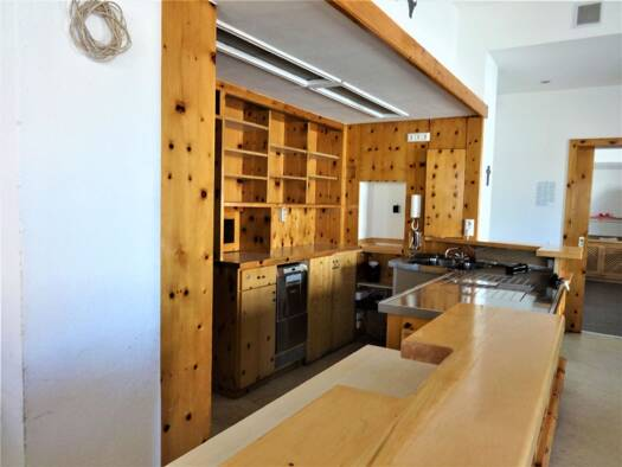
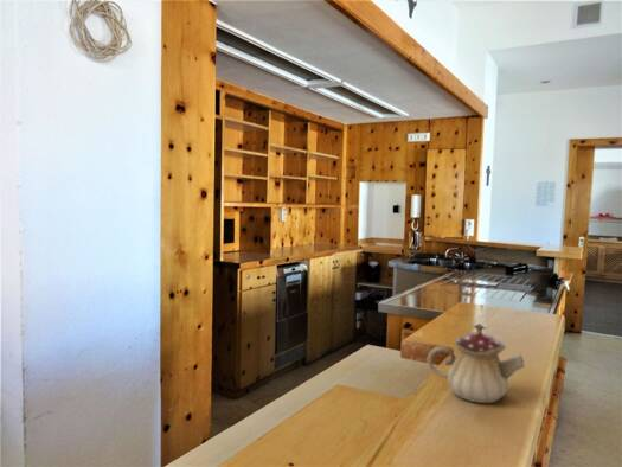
+ teapot (473, 358)
